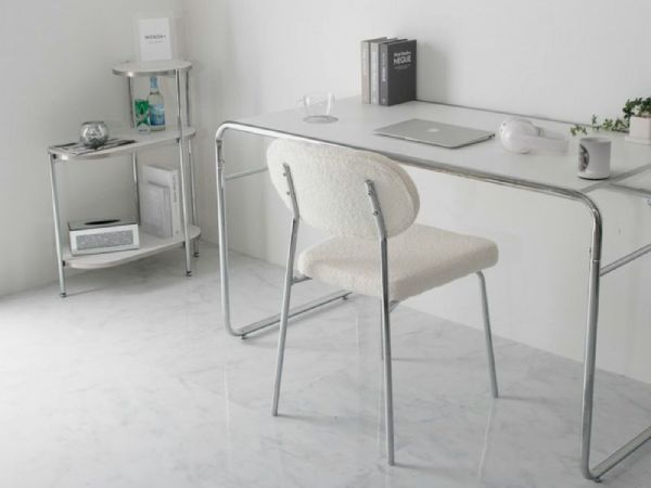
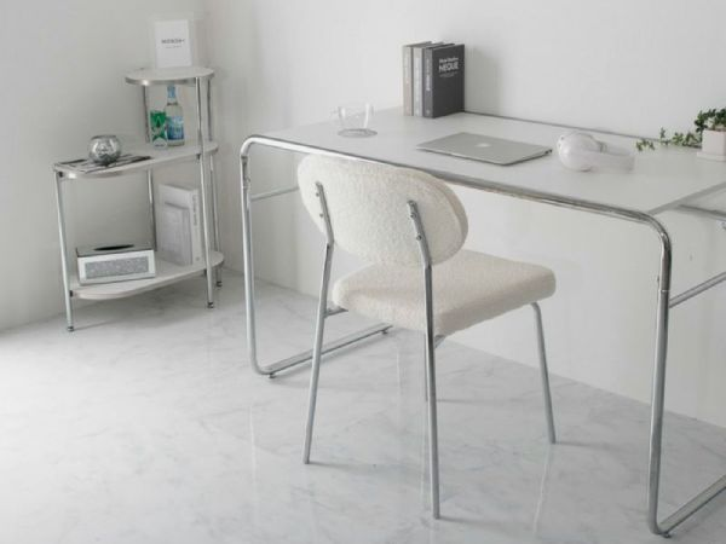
- cup (591, 156)
